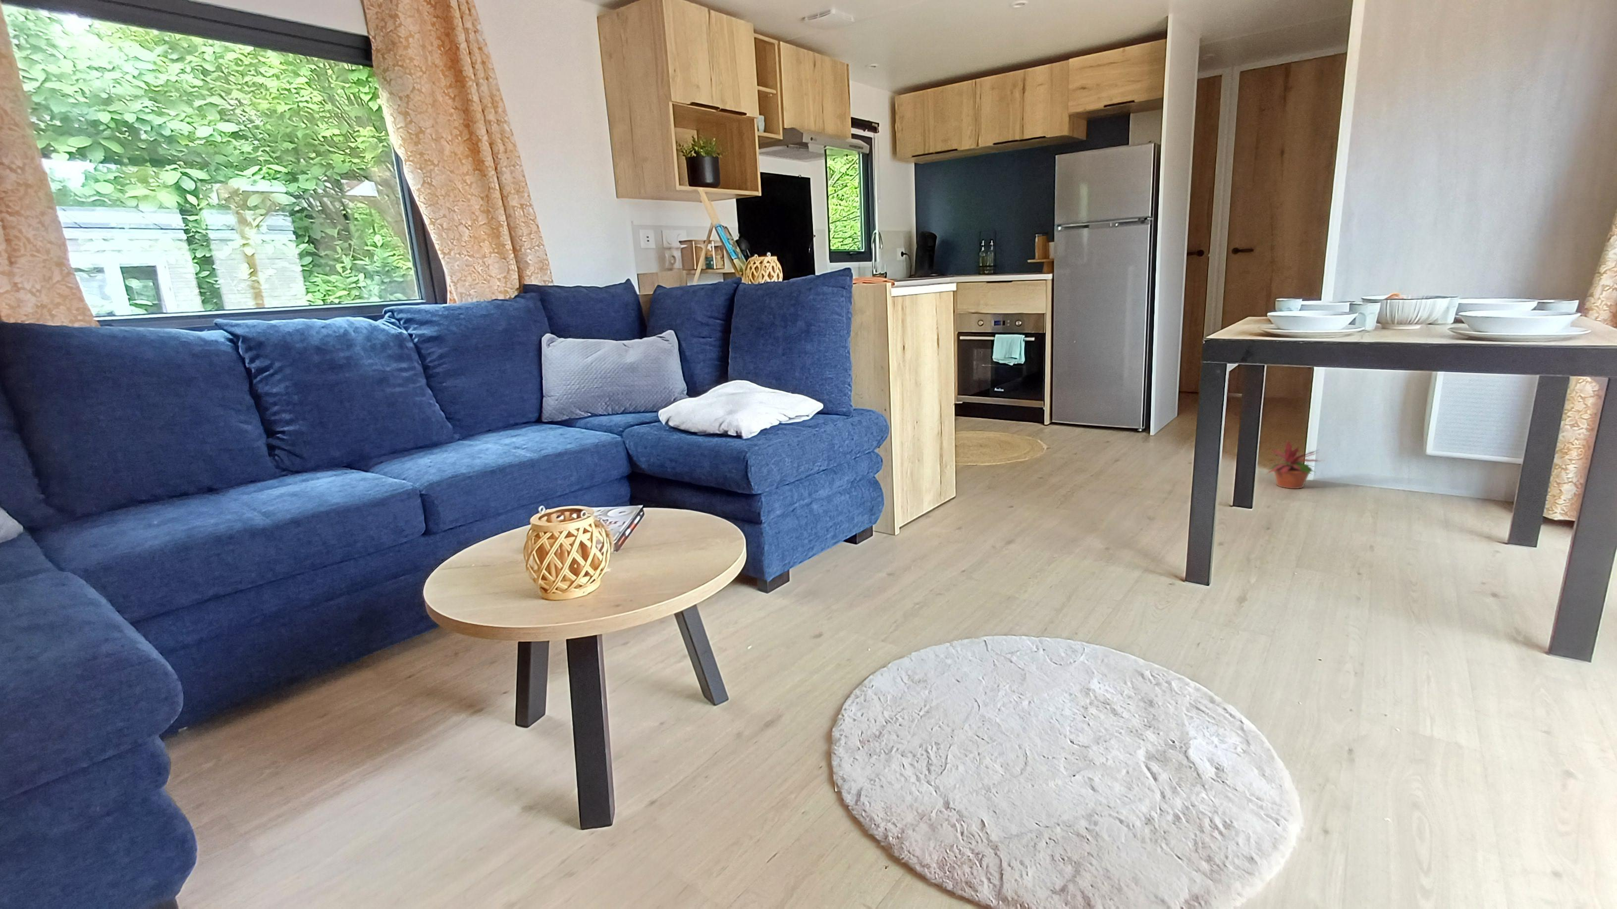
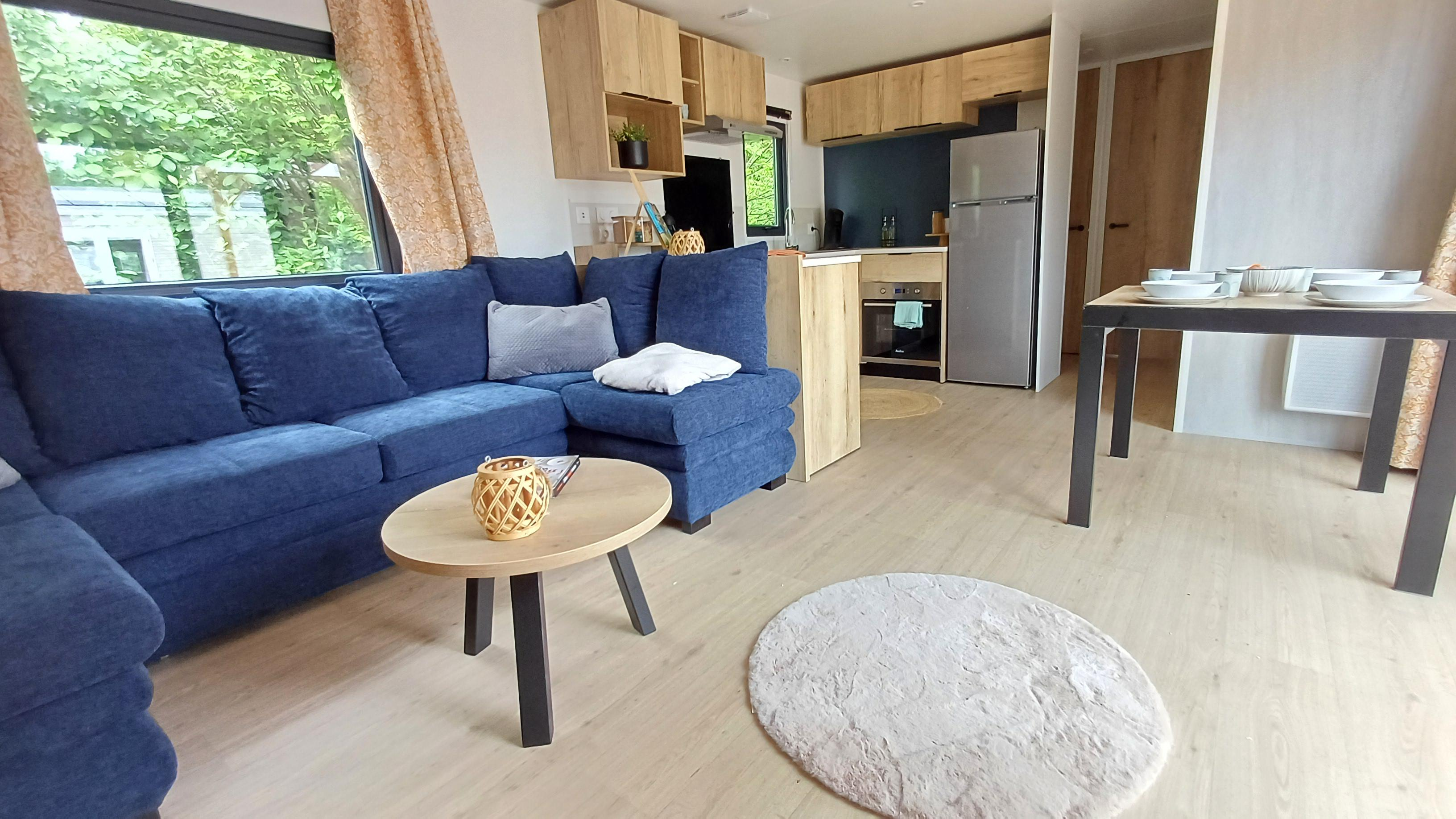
- potted plant (1292, 462)
